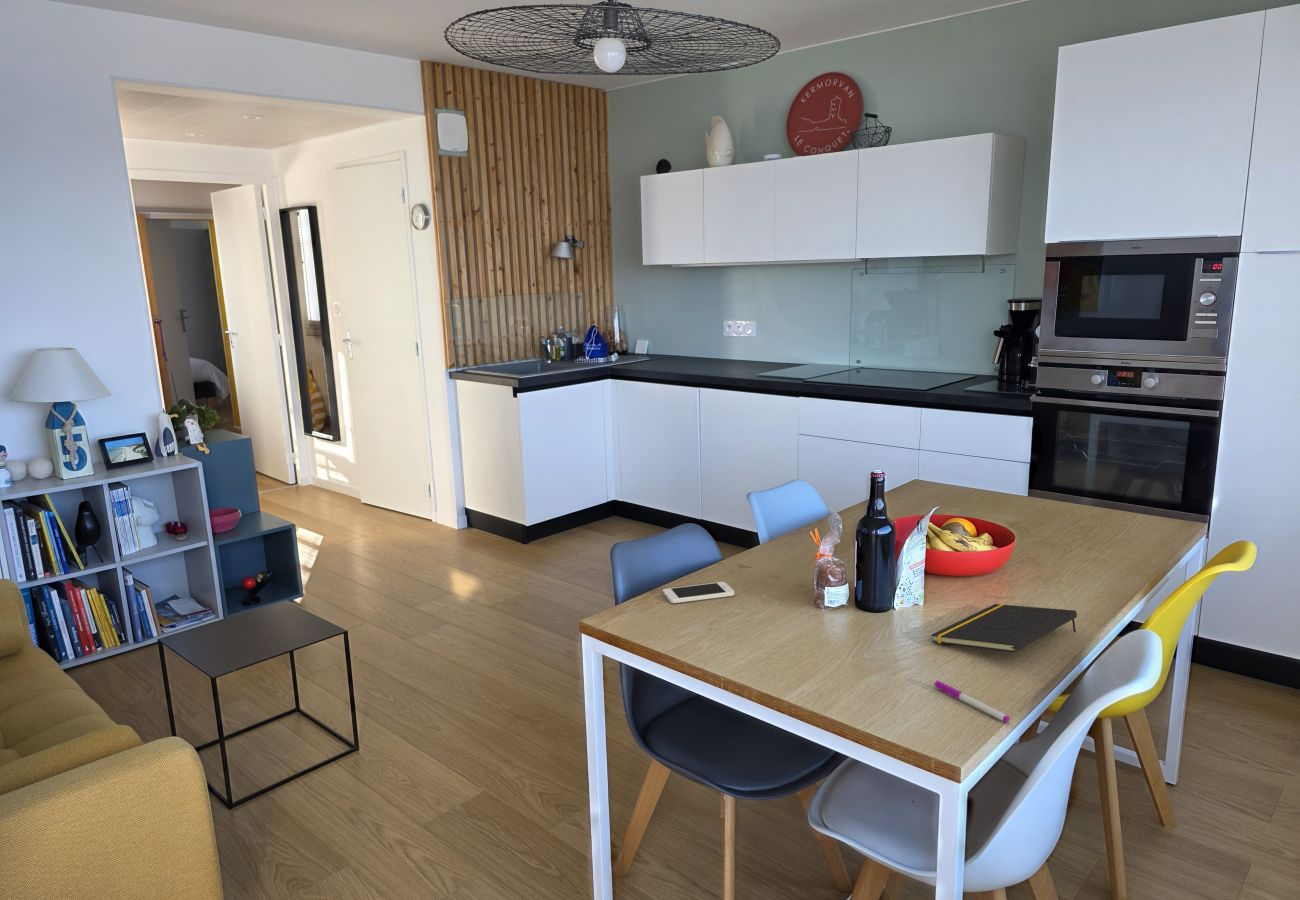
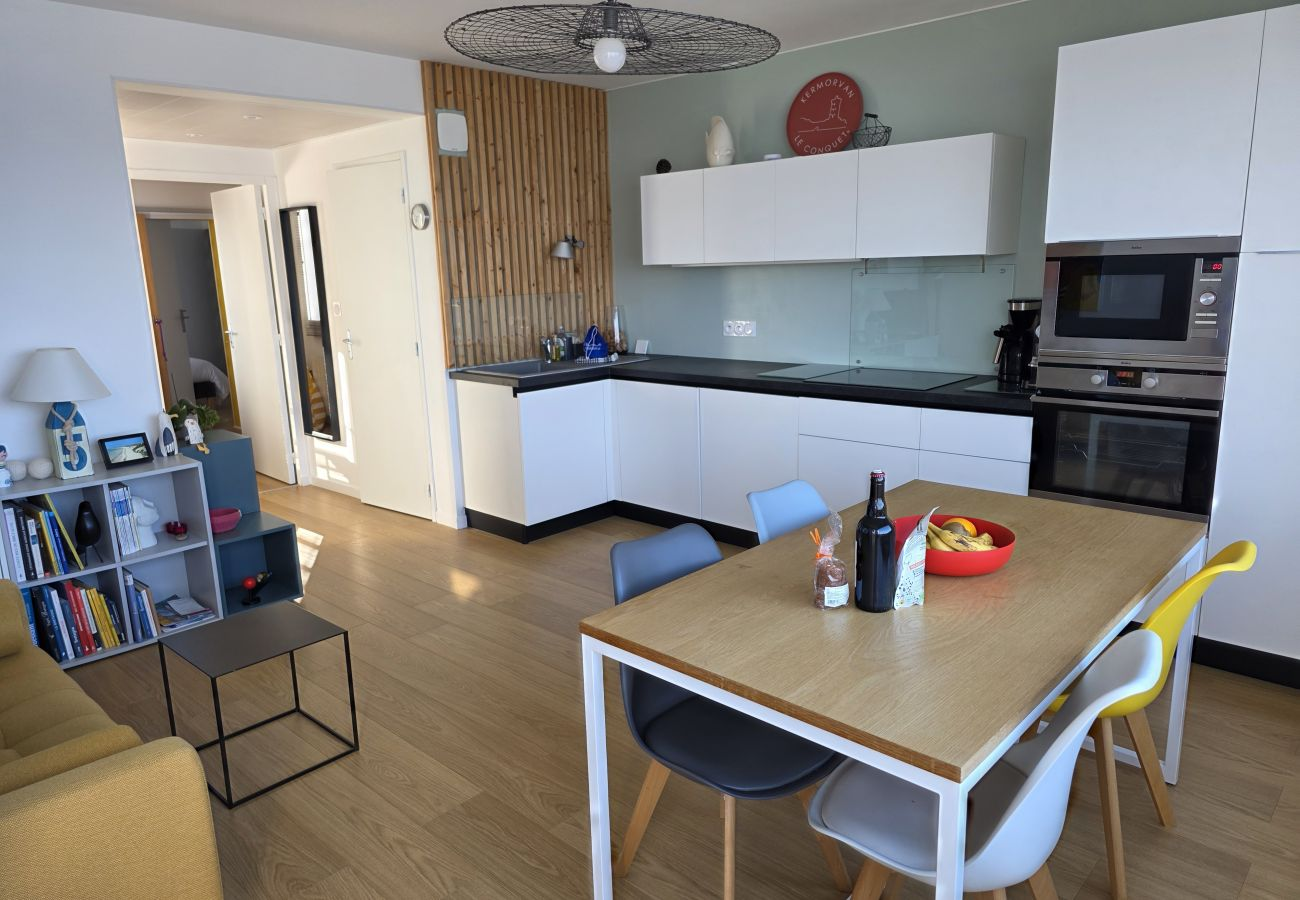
- notepad (1004, 626)
- pen (970, 700)
- smartphone (698, 592)
